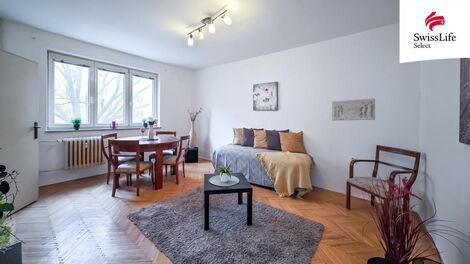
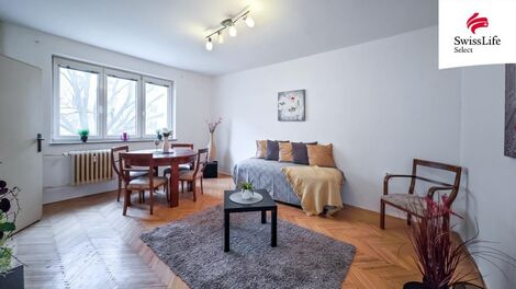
- relief sculpture (352, 110)
